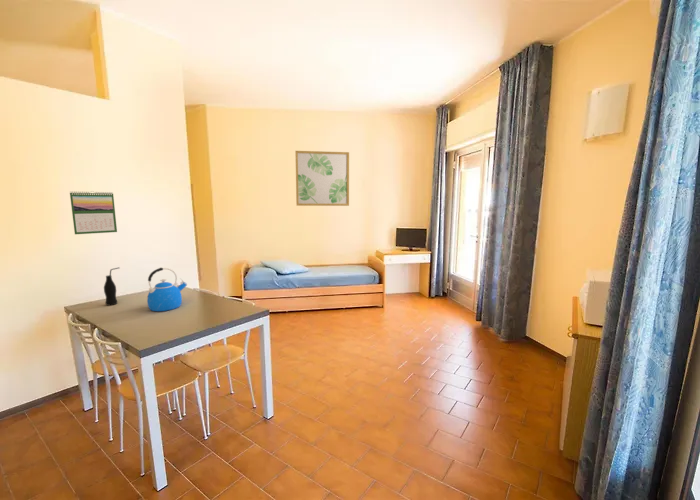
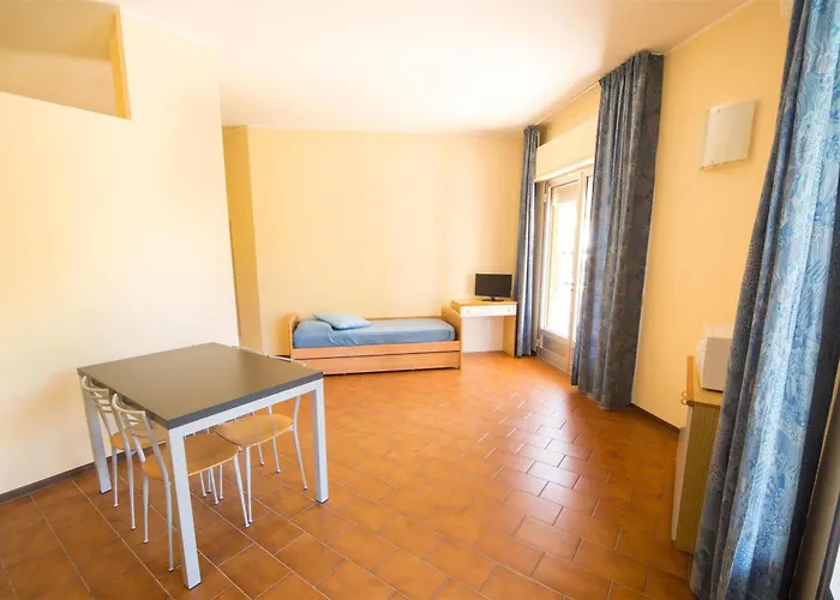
- calendar (94, 212)
- kettle (167, 286)
- wall art (322, 179)
- bottle (112, 286)
